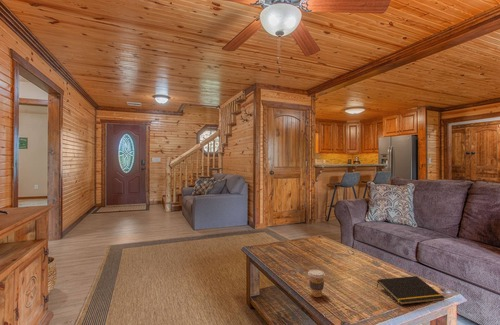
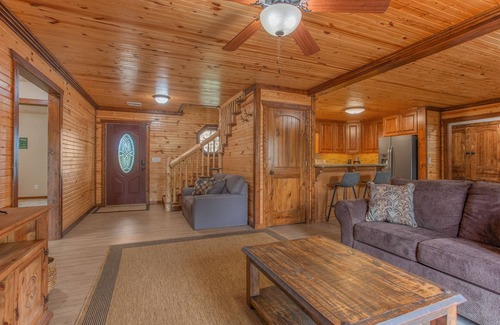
- coffee cup (316, 283)
- notepad (409, 289)
